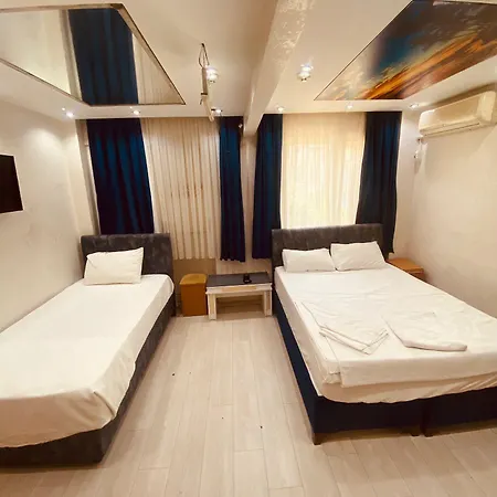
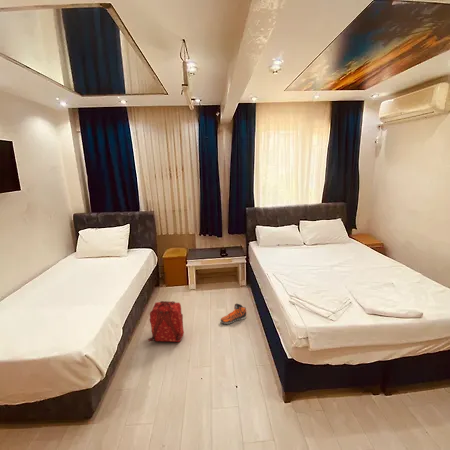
+ sneaker (233, 312)
+ backpack (167, 321)
